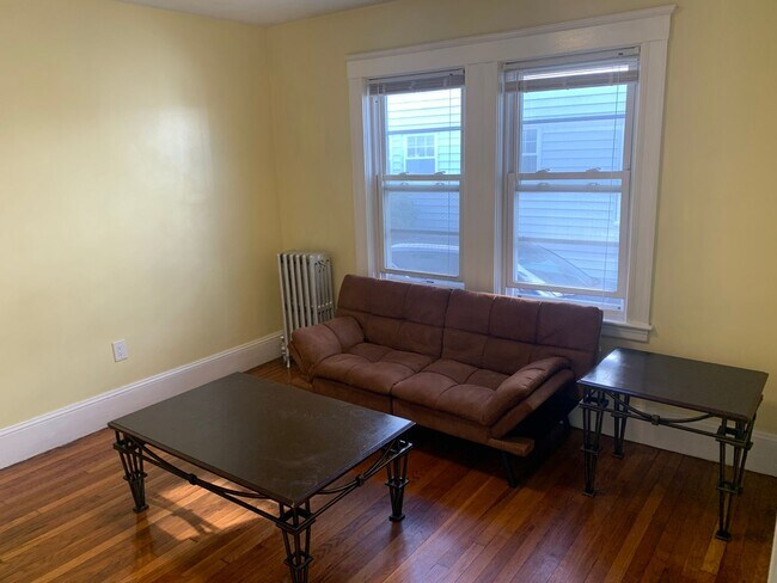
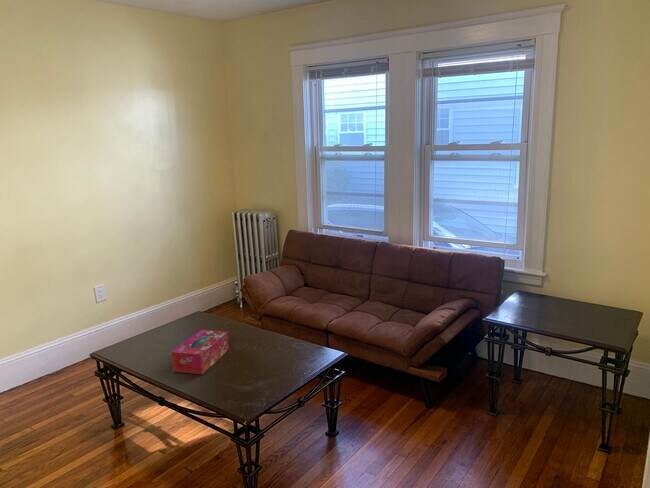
+ tissue box (201, 350)
